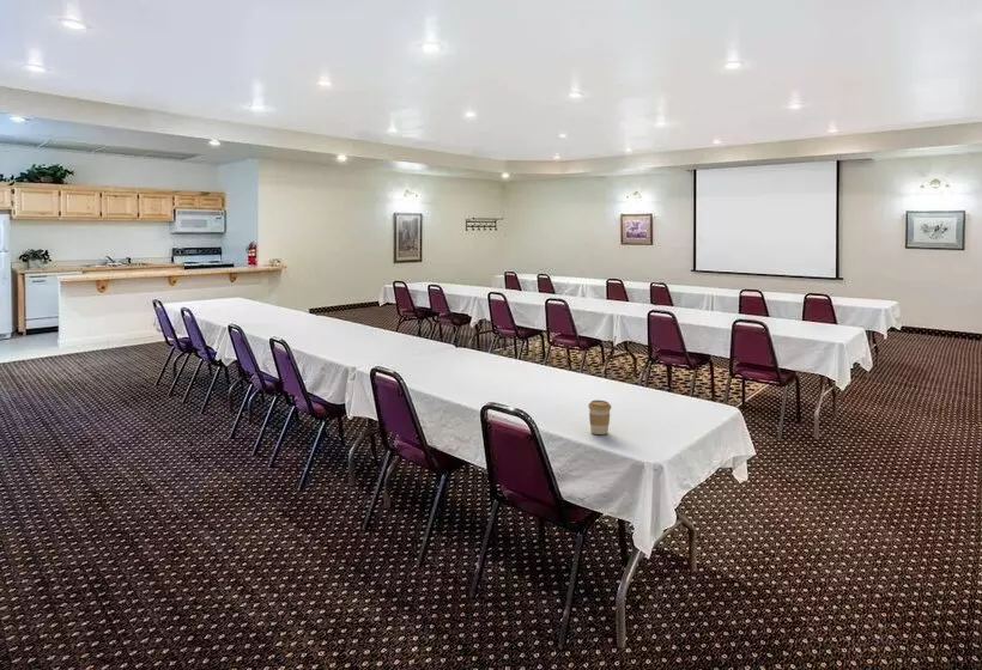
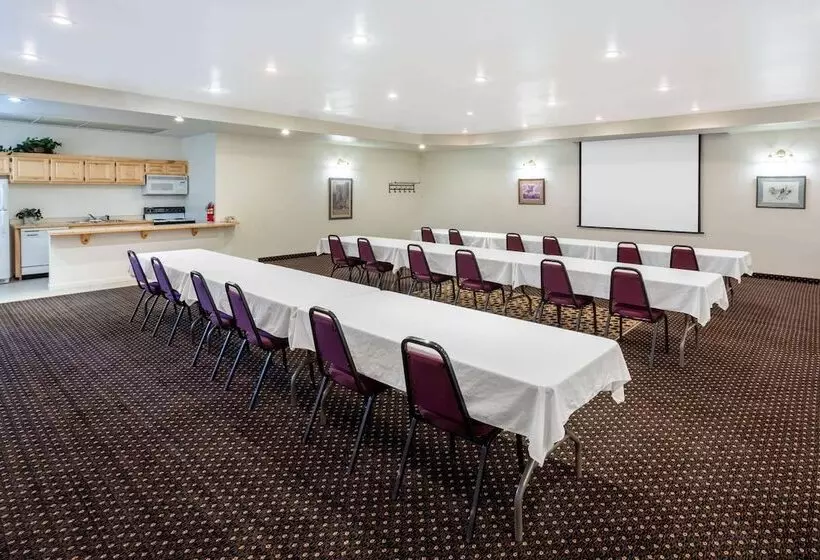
- coffee cup (599, 416)
